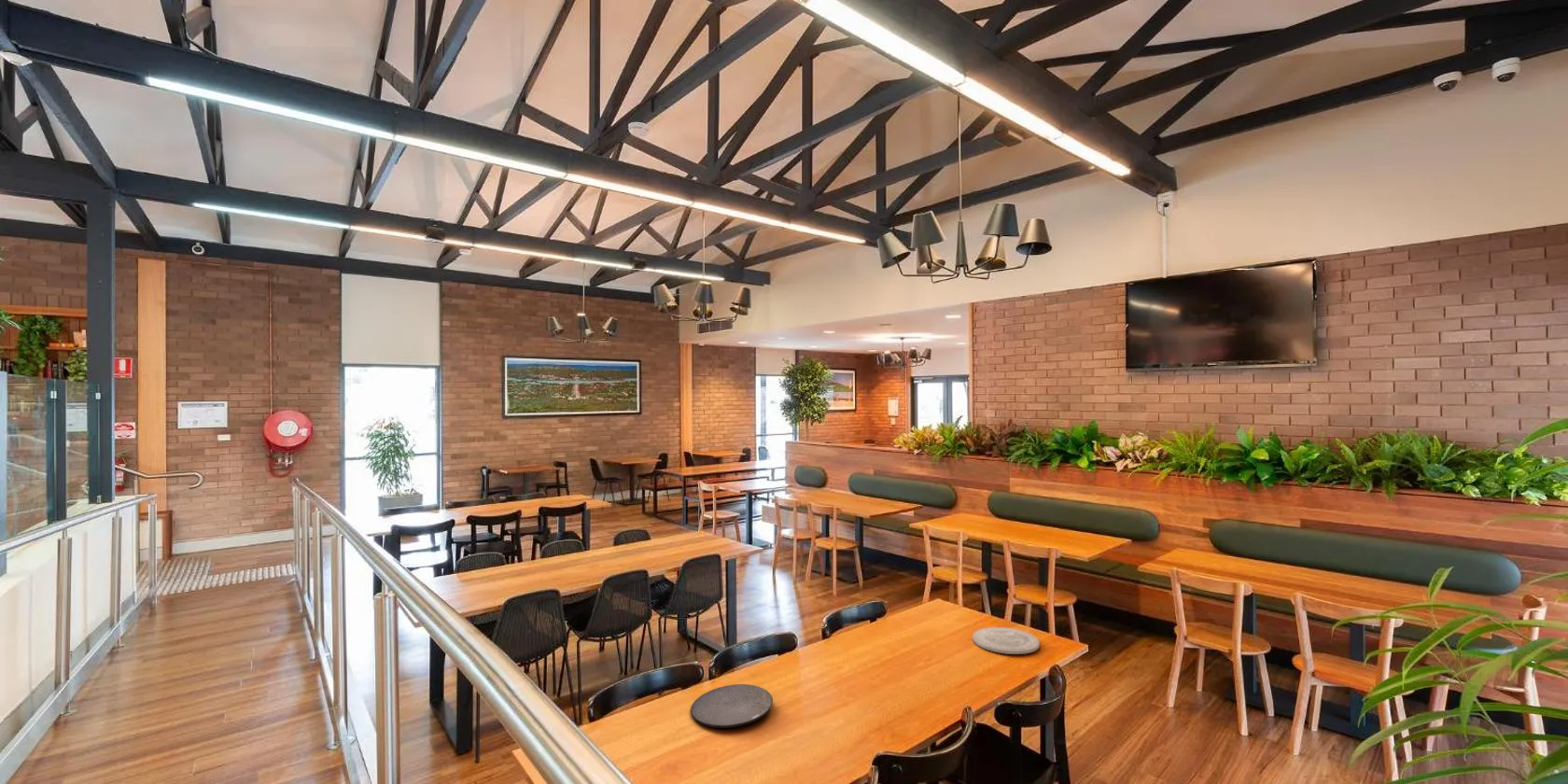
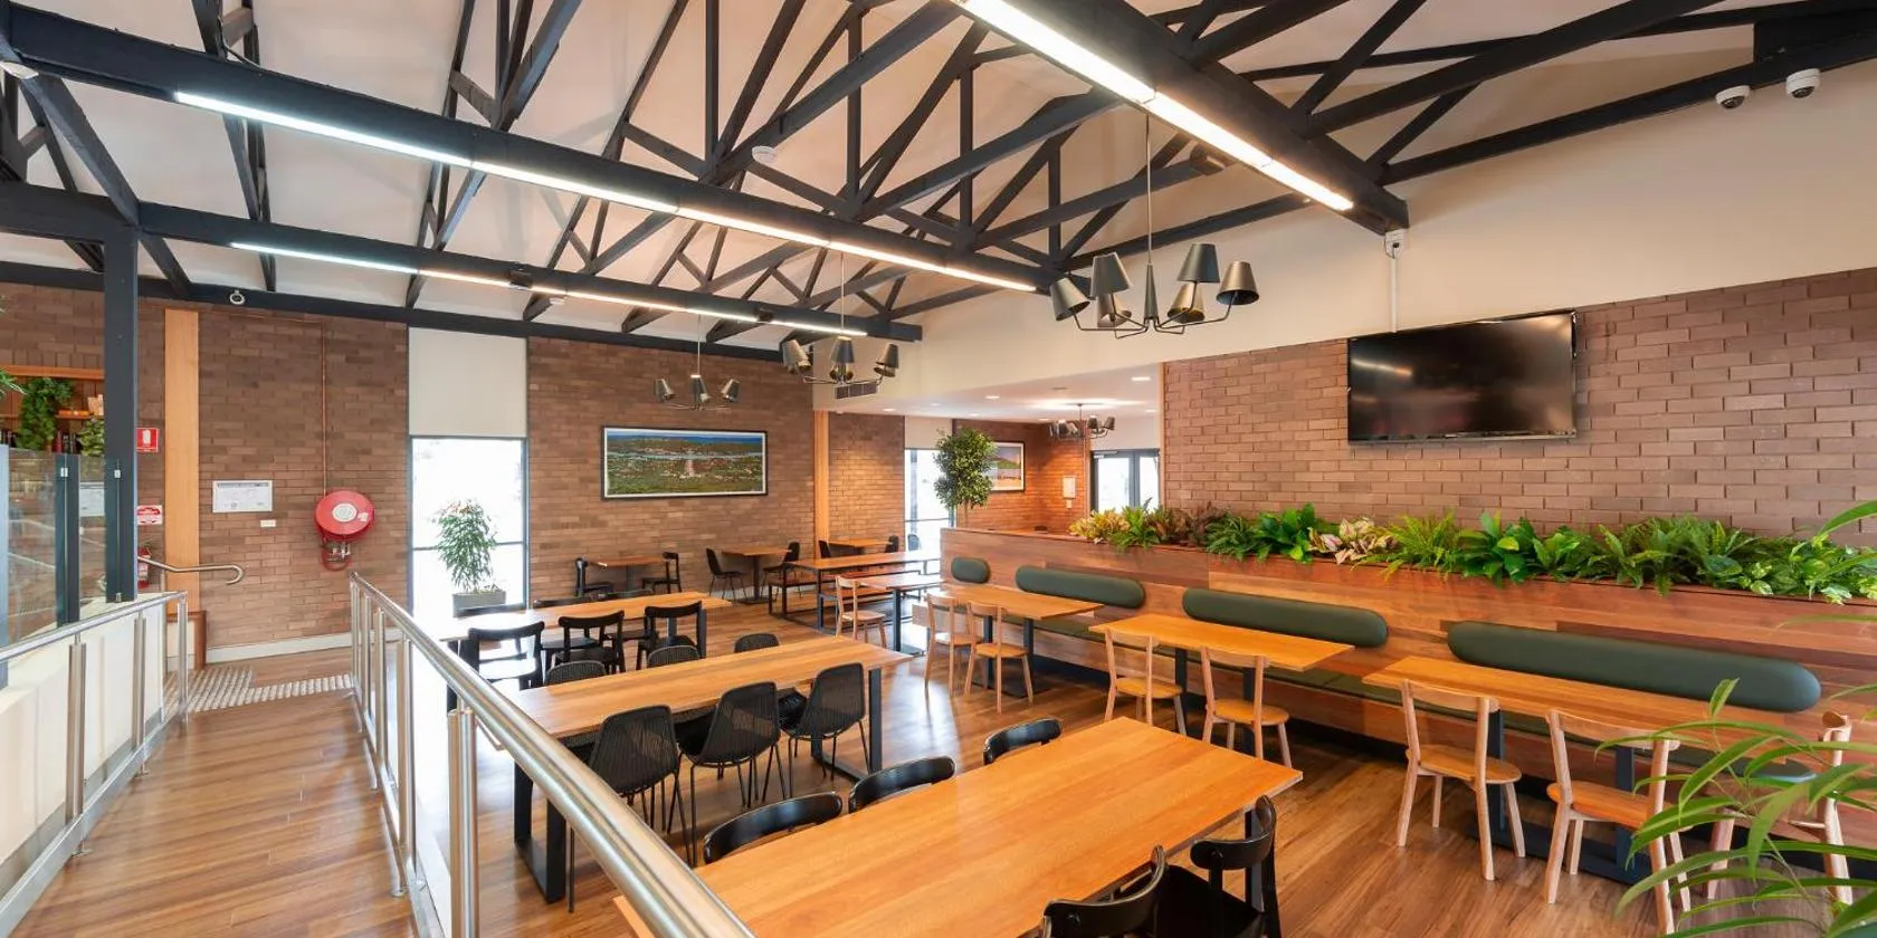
- plate (1005, 639)
- plate (732, 705)
